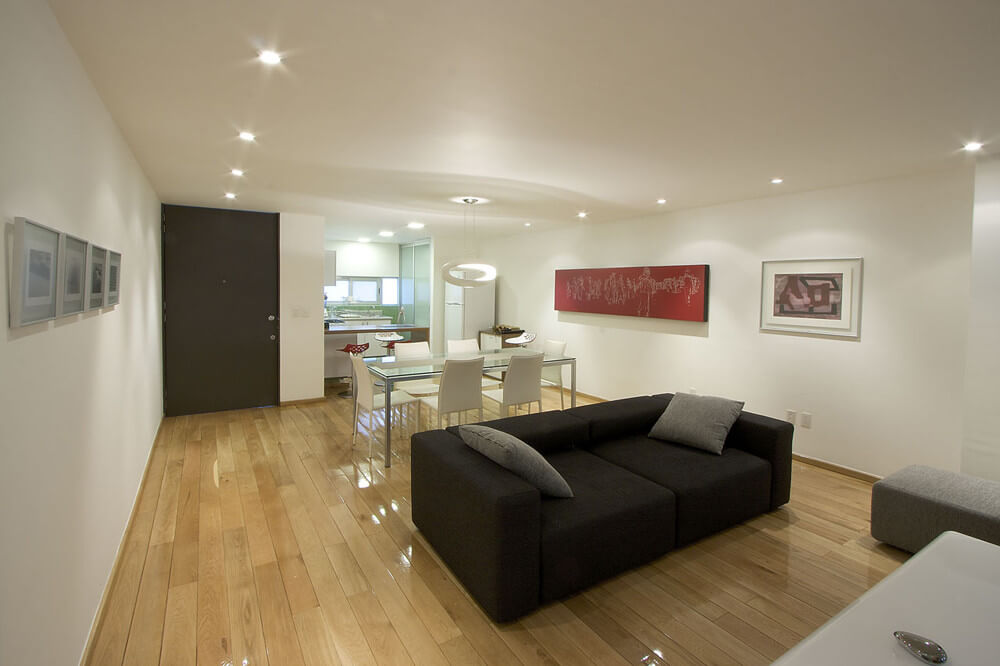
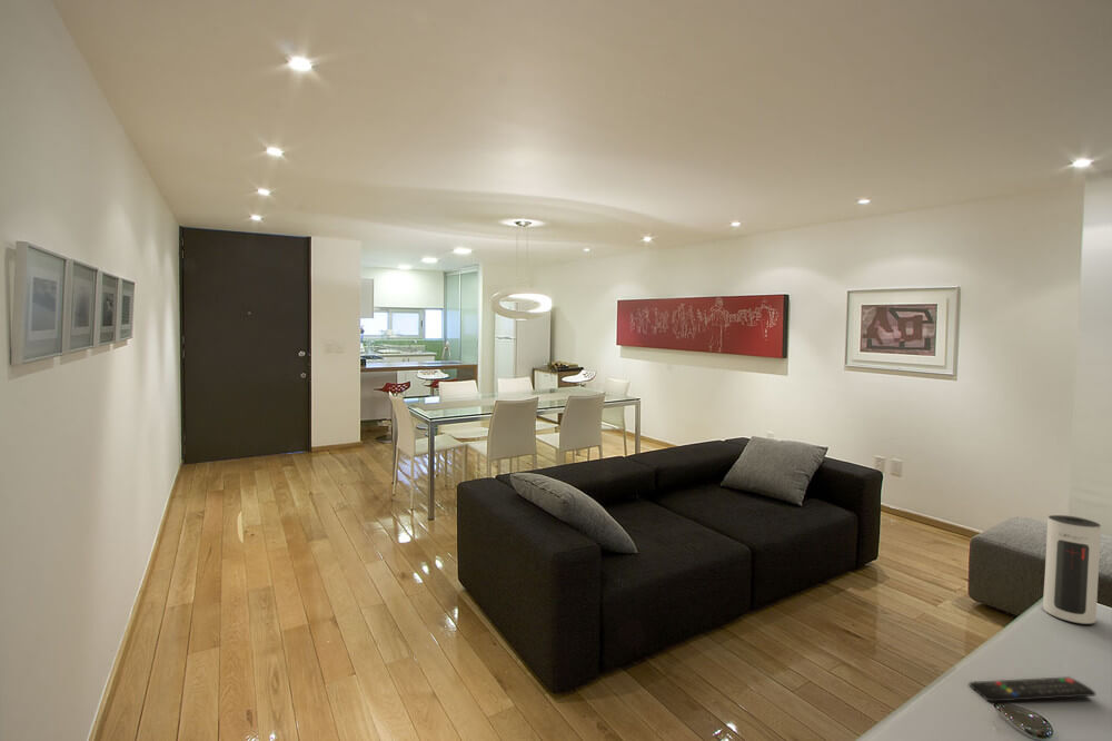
+ remote control (1032, 690)
+ speaker (1071, 566)
